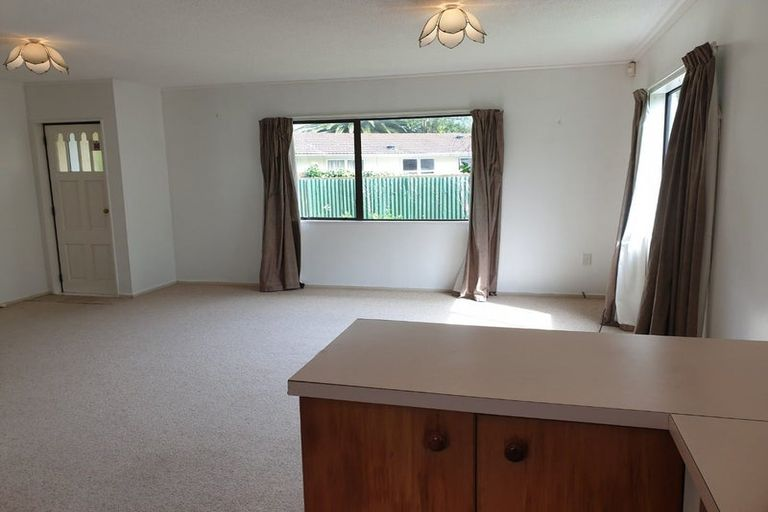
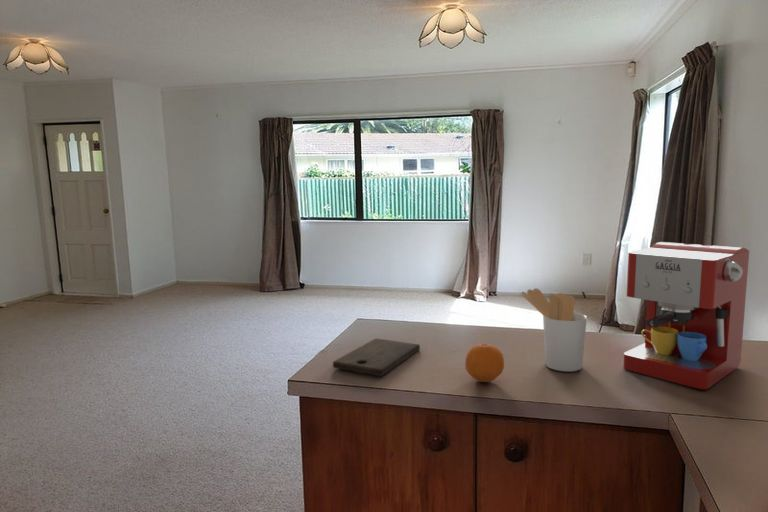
+ utensil holder (553, 326)
+ cutting board (378, 355)
+ fruit (484, 362)
+ coffee maker (685, 307)
